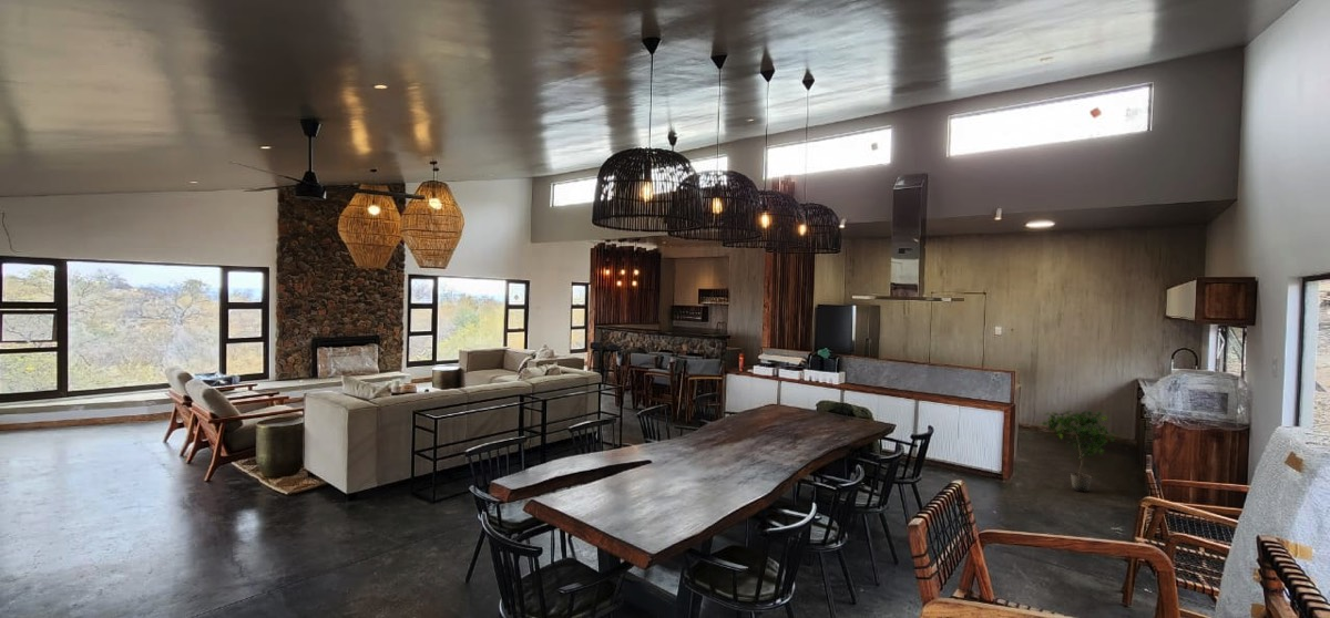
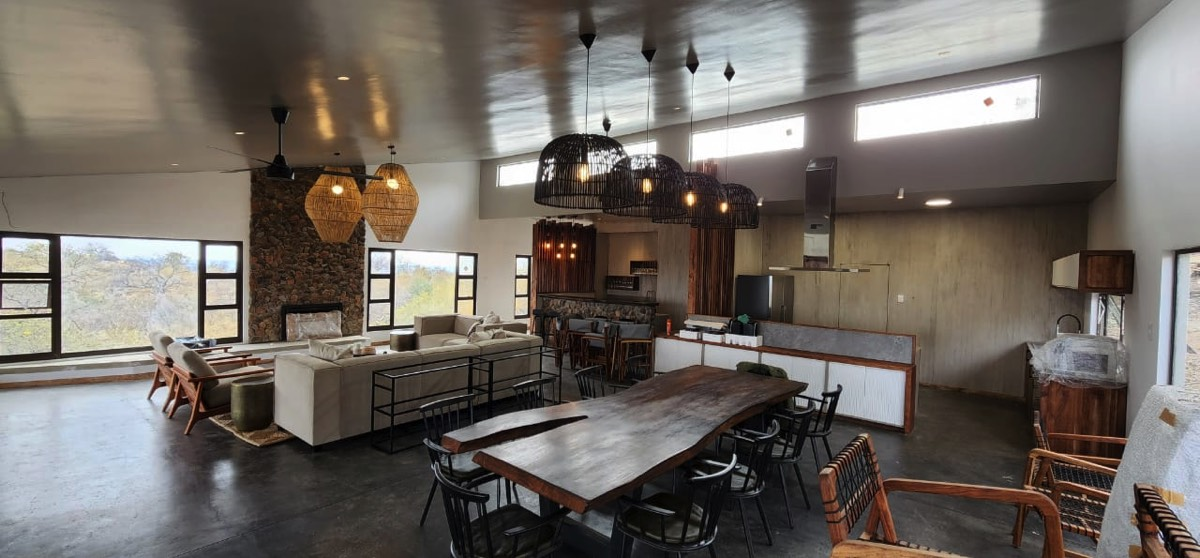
- potted plant (1078, 449)
